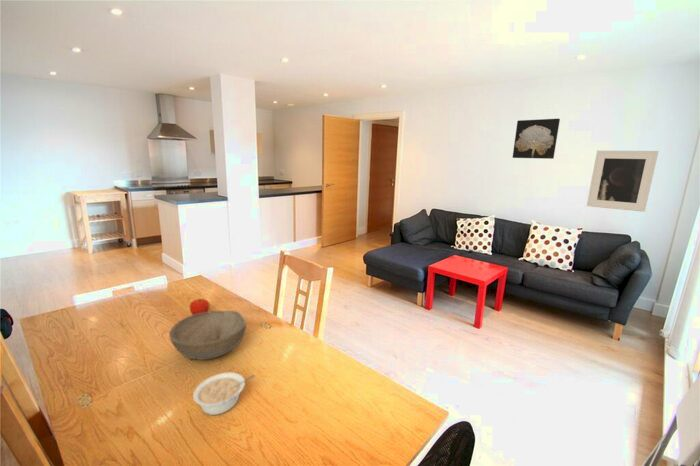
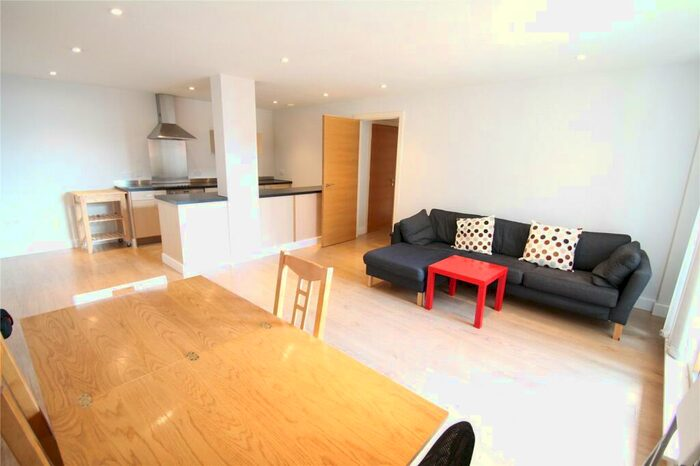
- wall art (535, 139)
- bowl (209, 337)
- fruit (199, 307)
- legume (221, 392)
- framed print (620, 180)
